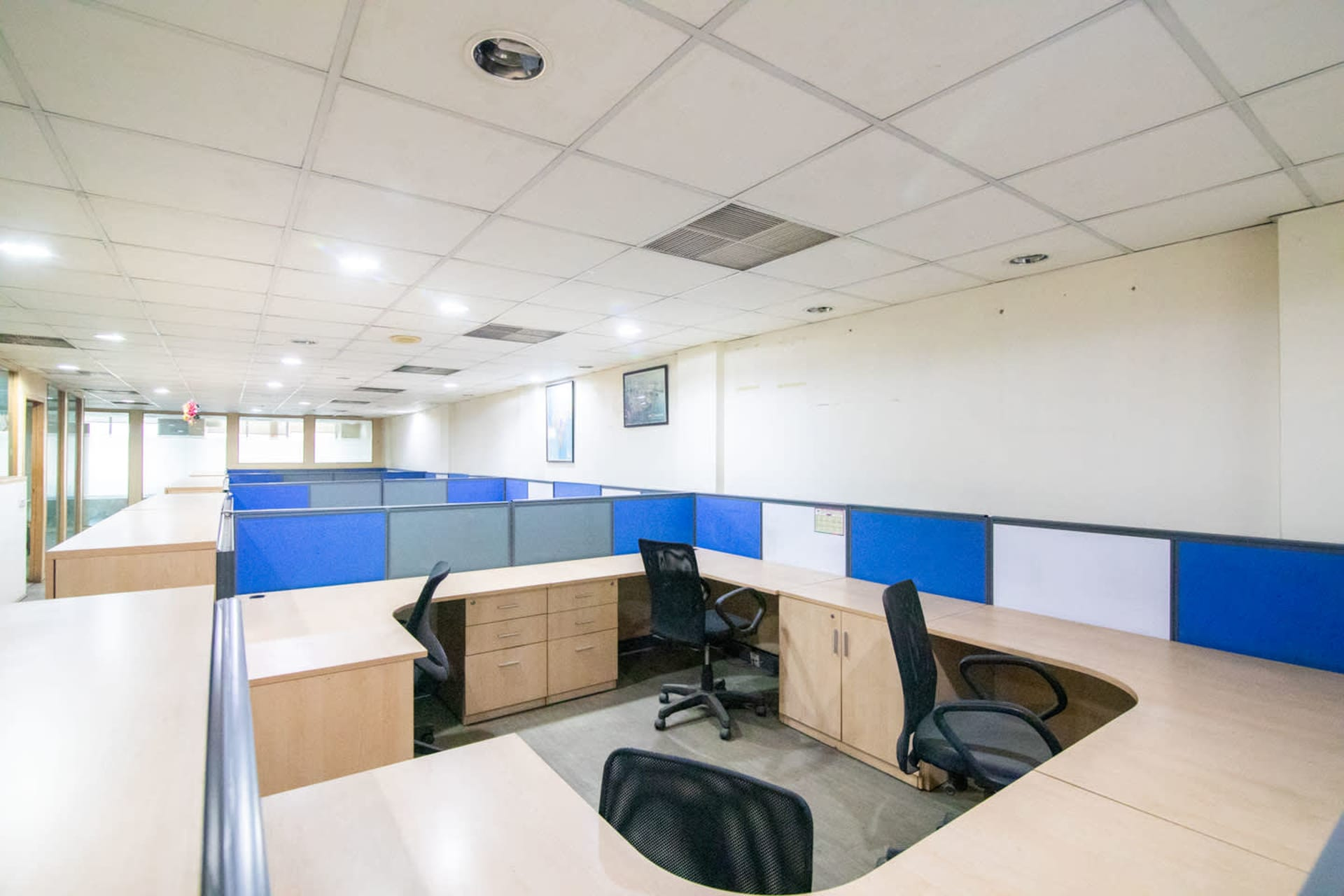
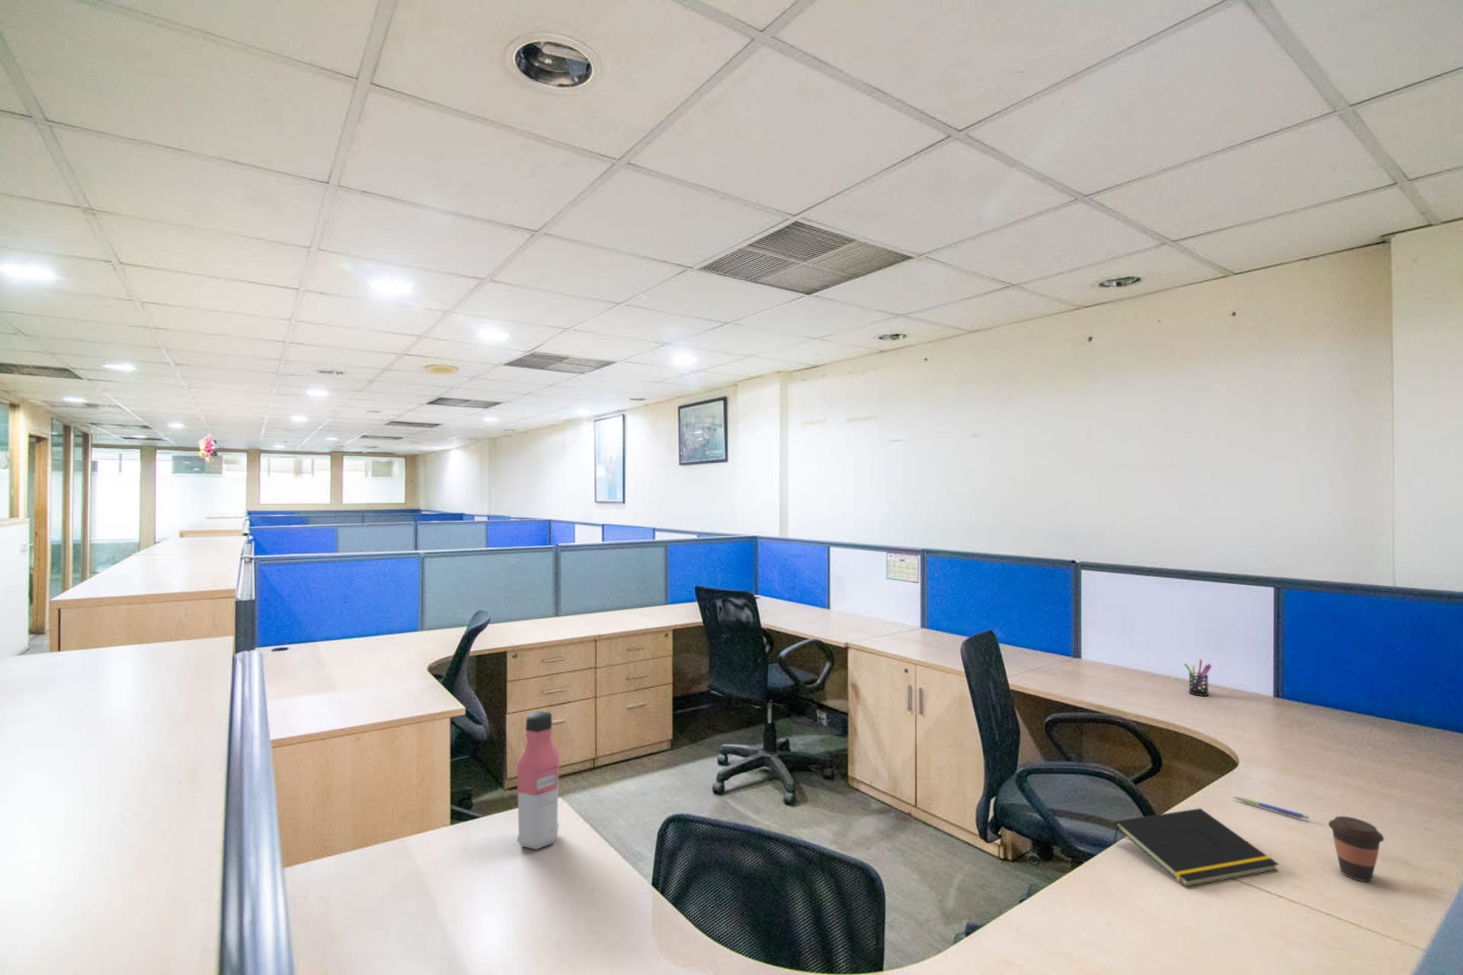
+ water bottle (539, 777)
+ pen holder (1196, 677)
+ pen (1269, 806)
+ coffee cup (1355, 849)
+ notepad (1193, 844)
